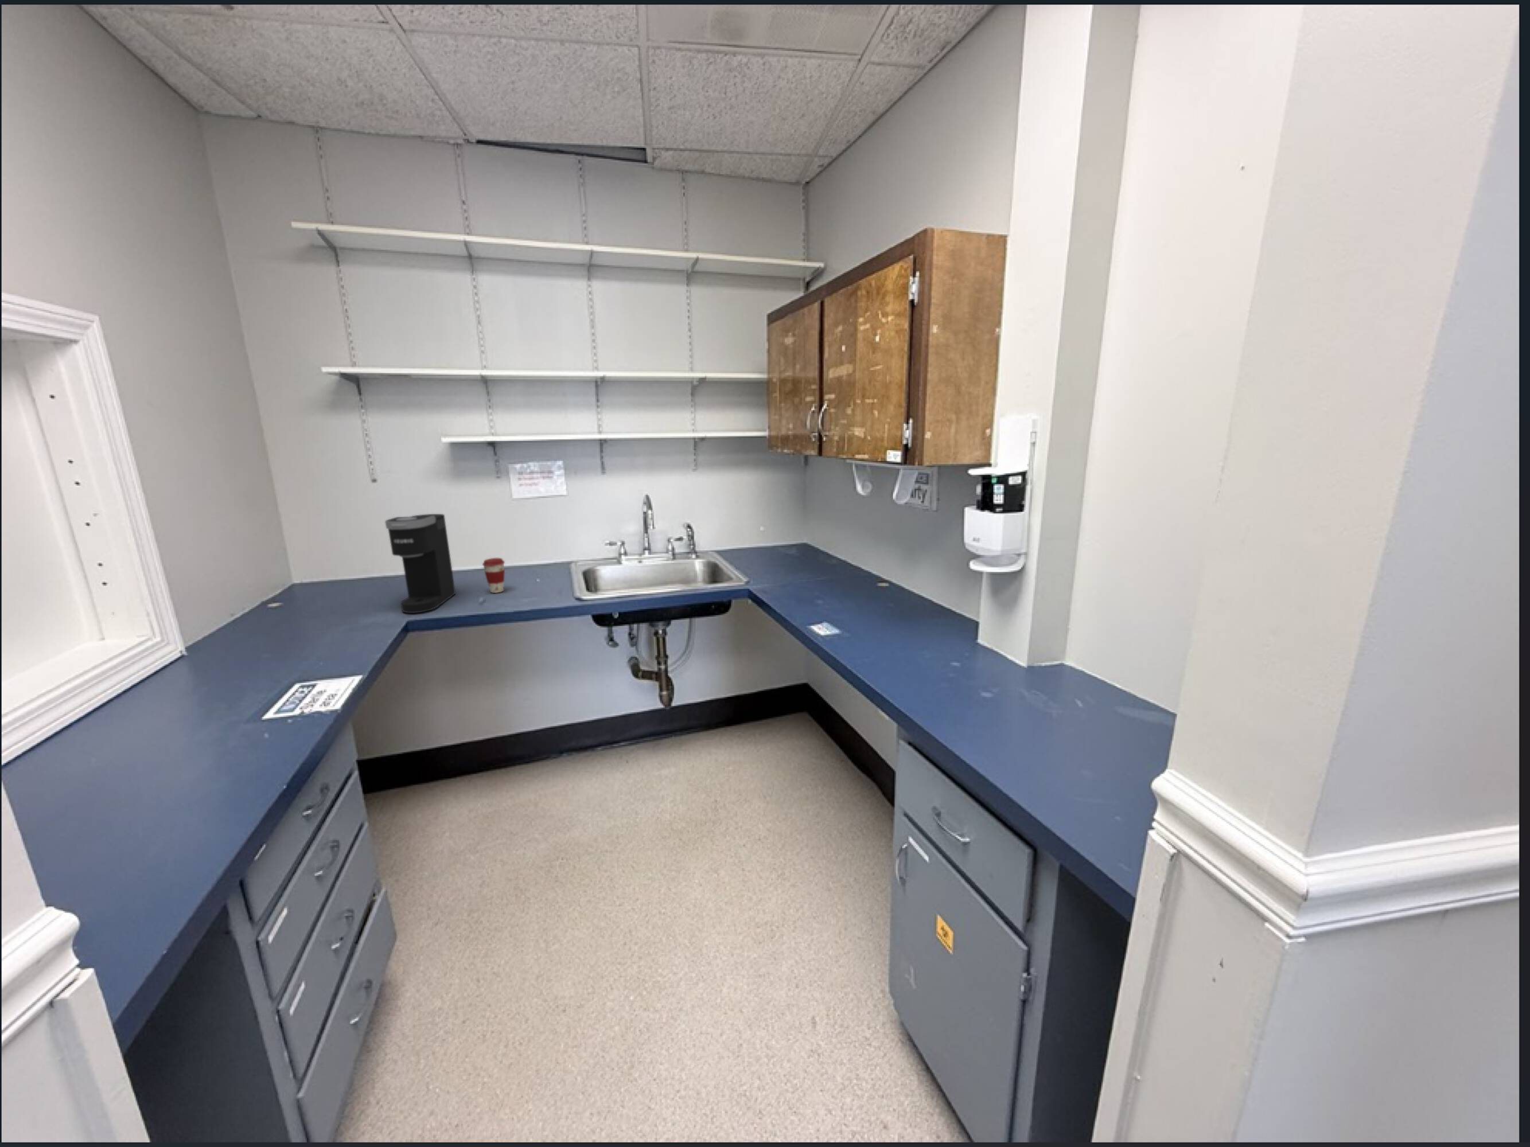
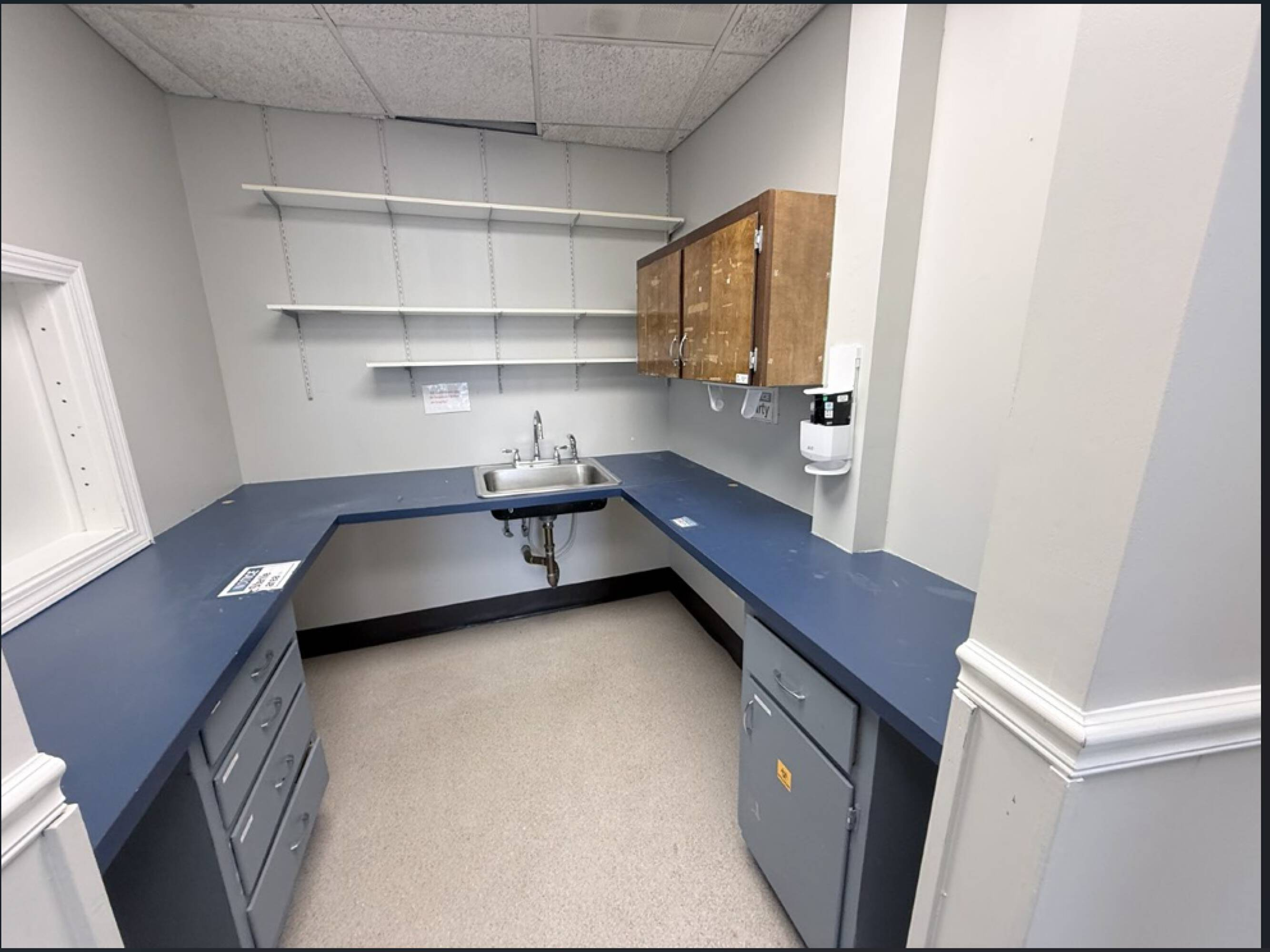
- coffee maker (423, 559)
- coffee cup (495, 575)
